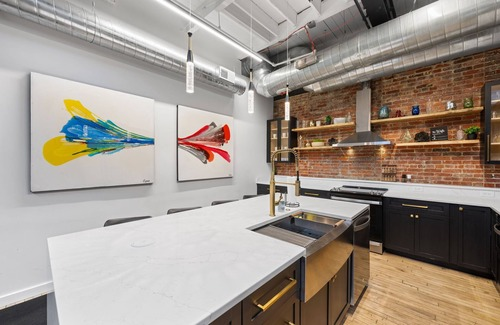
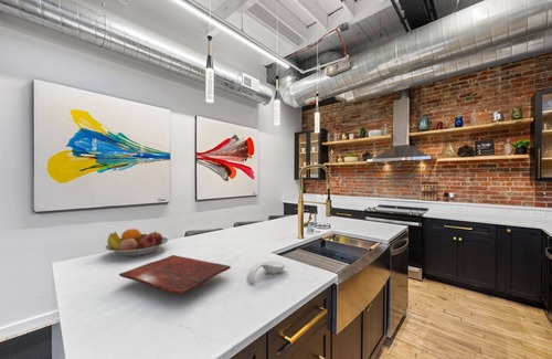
+ cutting board (177, 275)
+ spoon rest (266, 267)
+ fruit bowl (138, 240)
